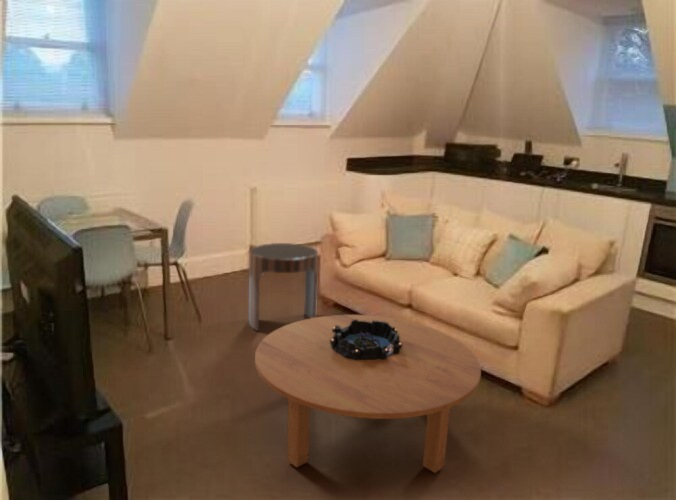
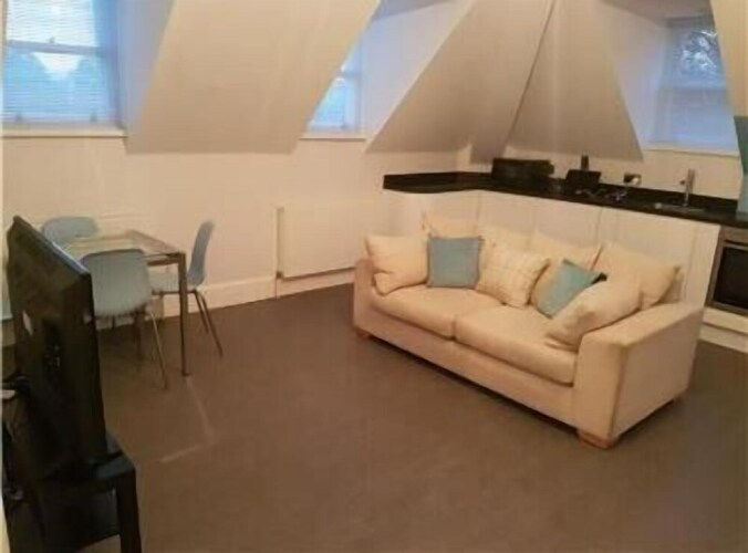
- decorative bowl (366, 336)
- coffee table (364, 390)
- side table (283, 272)
